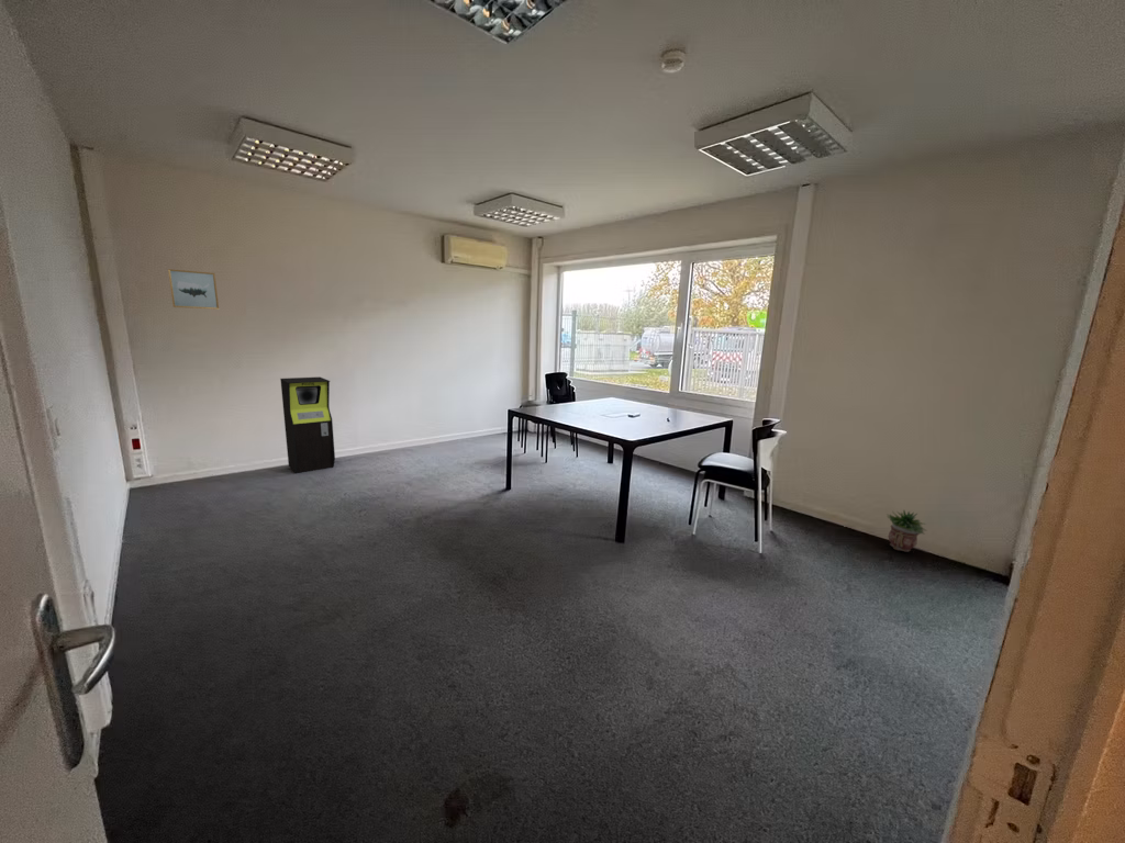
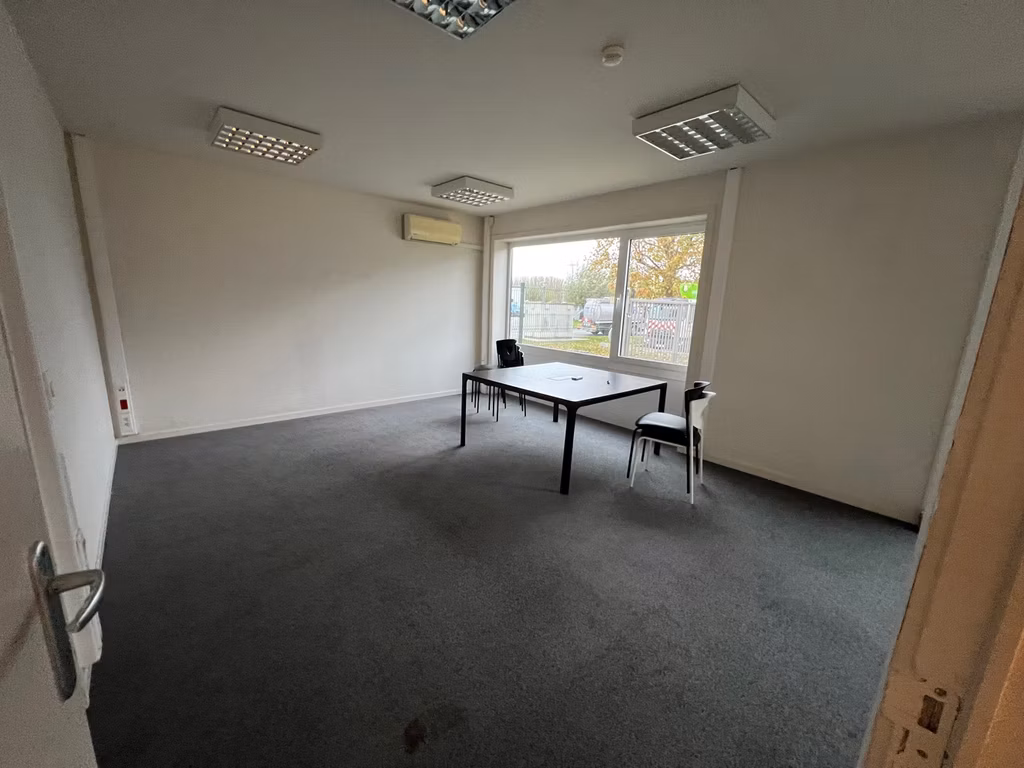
- potted plant (904, 529)
- wall art (193, 290)
- storage cabinet (308, 424)
